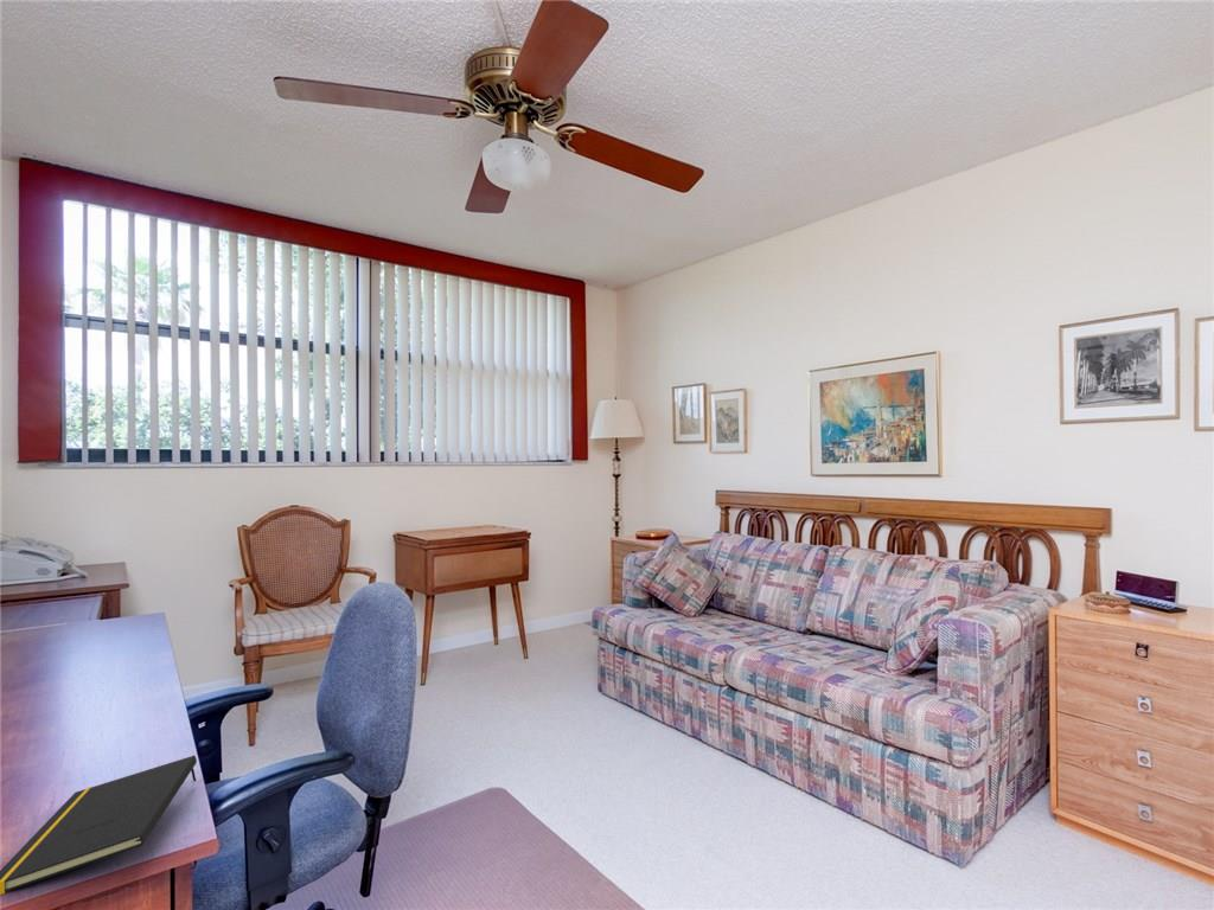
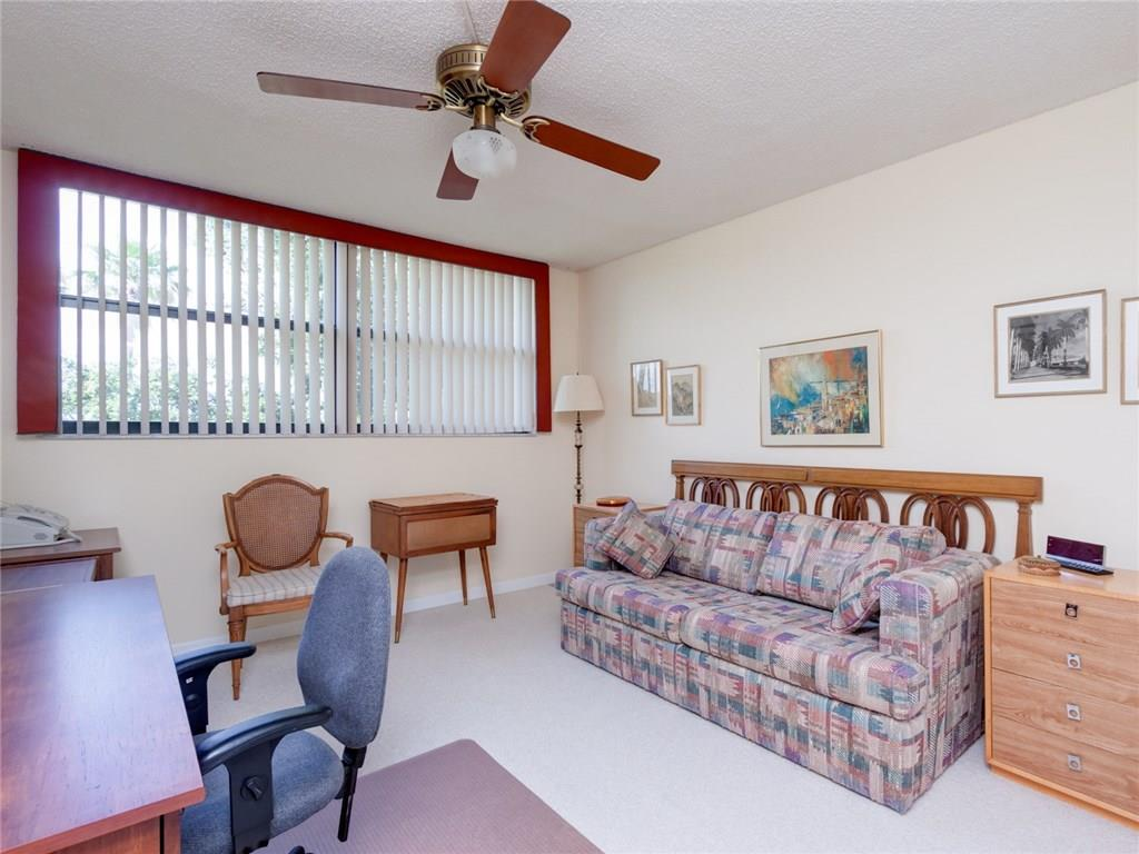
- notepad (106, 815)
